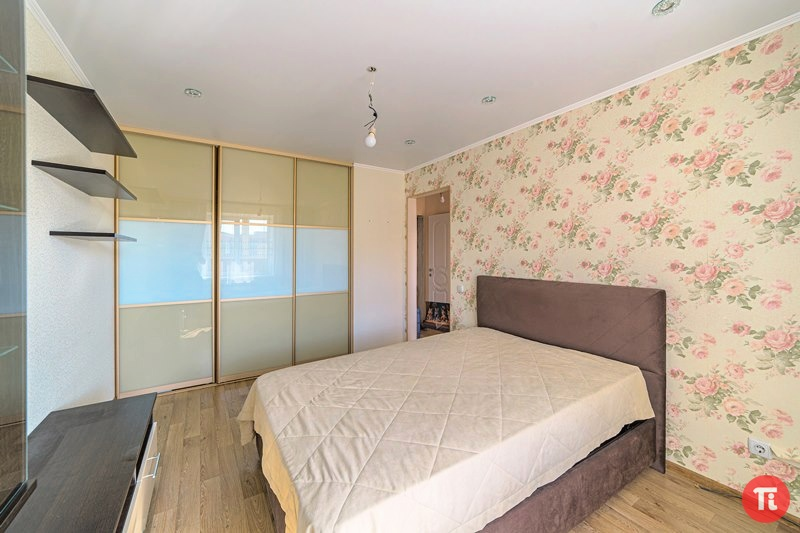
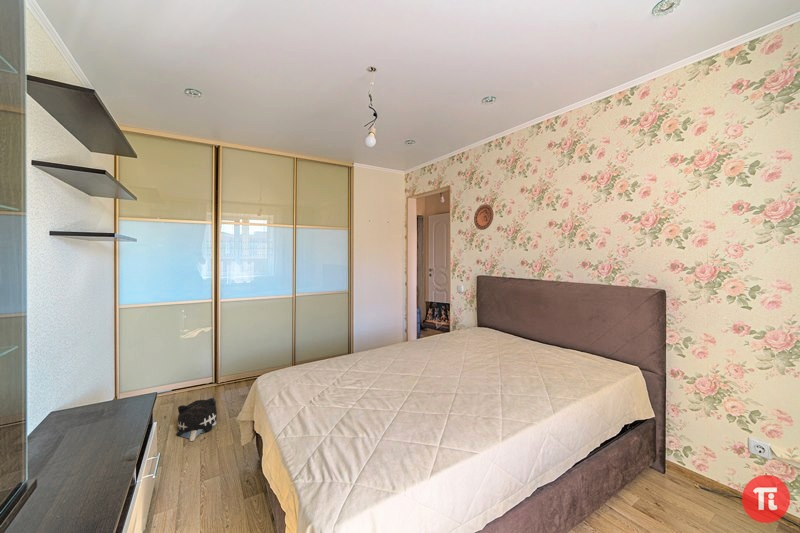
+ plush toy (196, 416)
+ decorative plate (483, 217)
